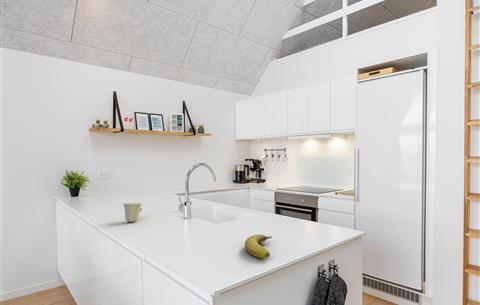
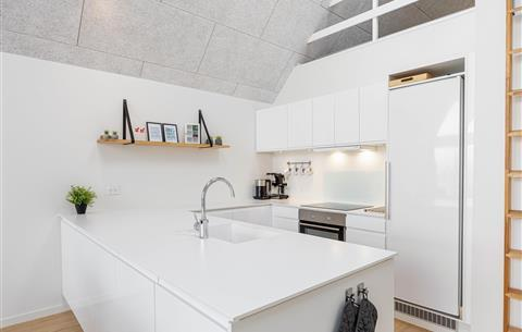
- banana (262, 242)
- cup (132, 211)
